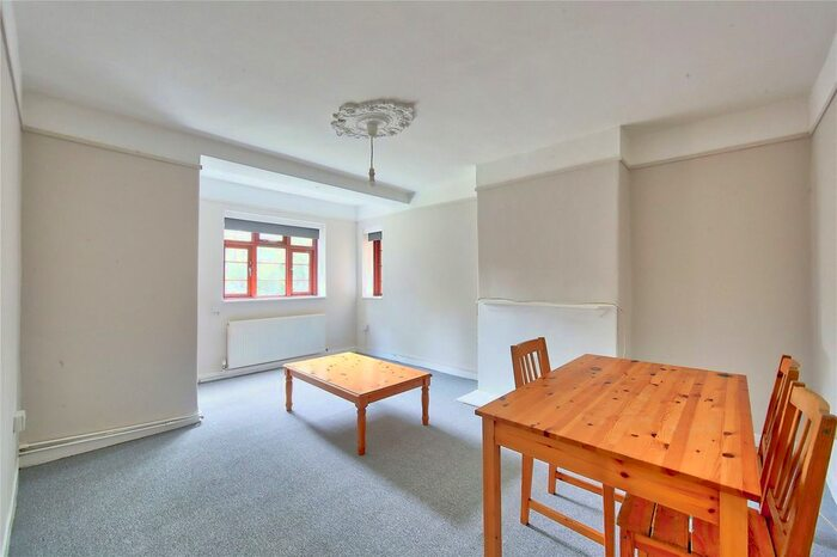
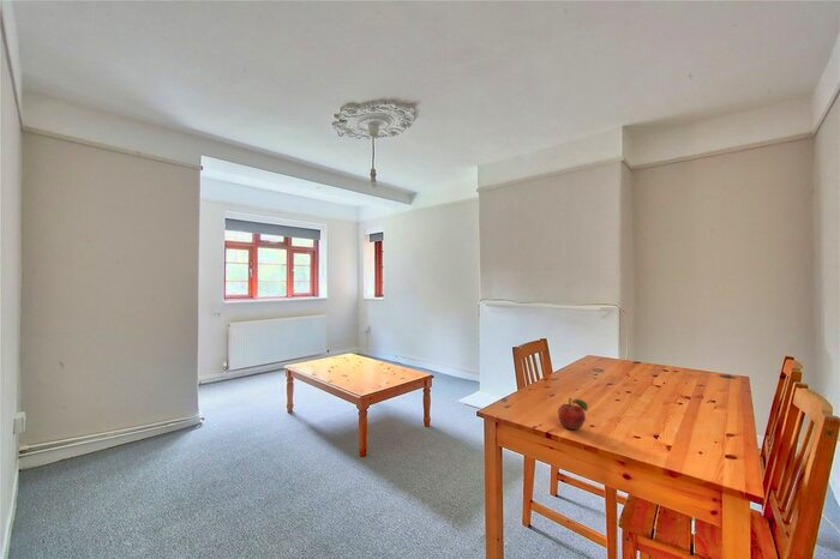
+ fruit (572, 413)
